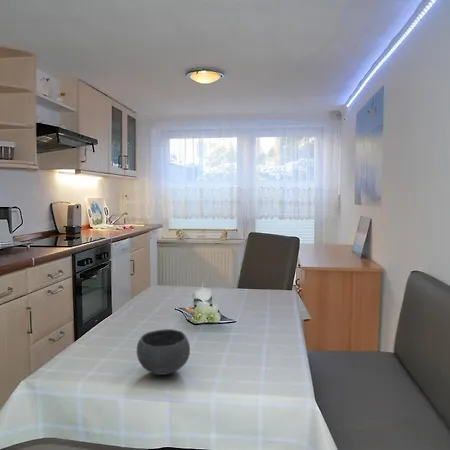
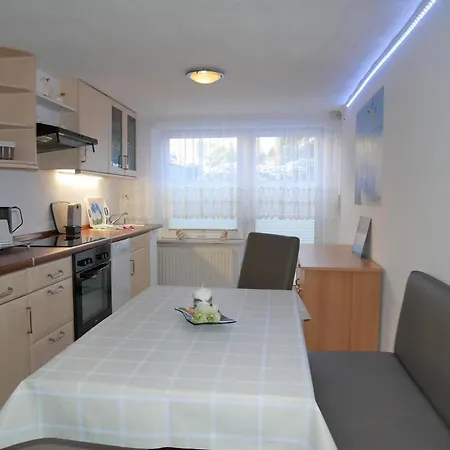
- bowl (163, 353)
